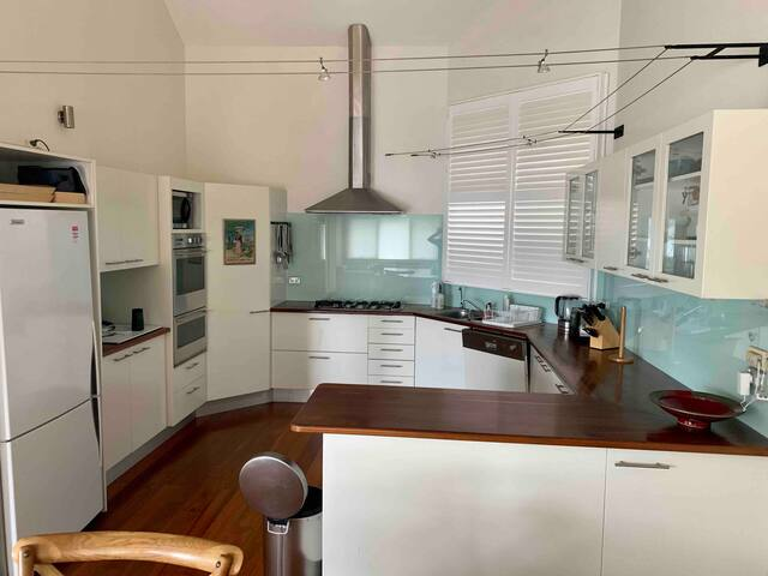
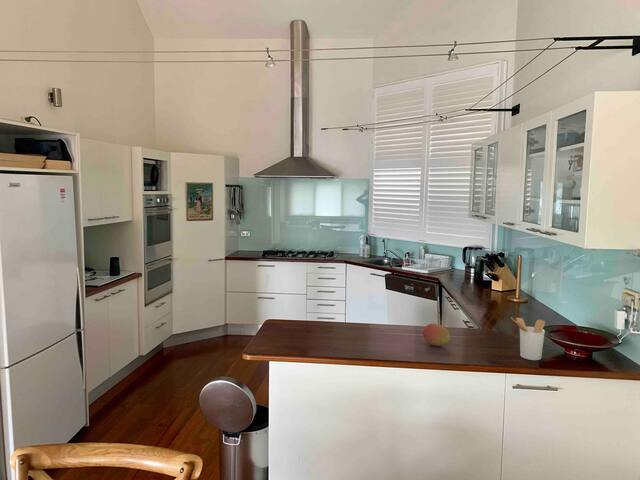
+ fruit (435, 334)
+ utensil holder (526, 337)
